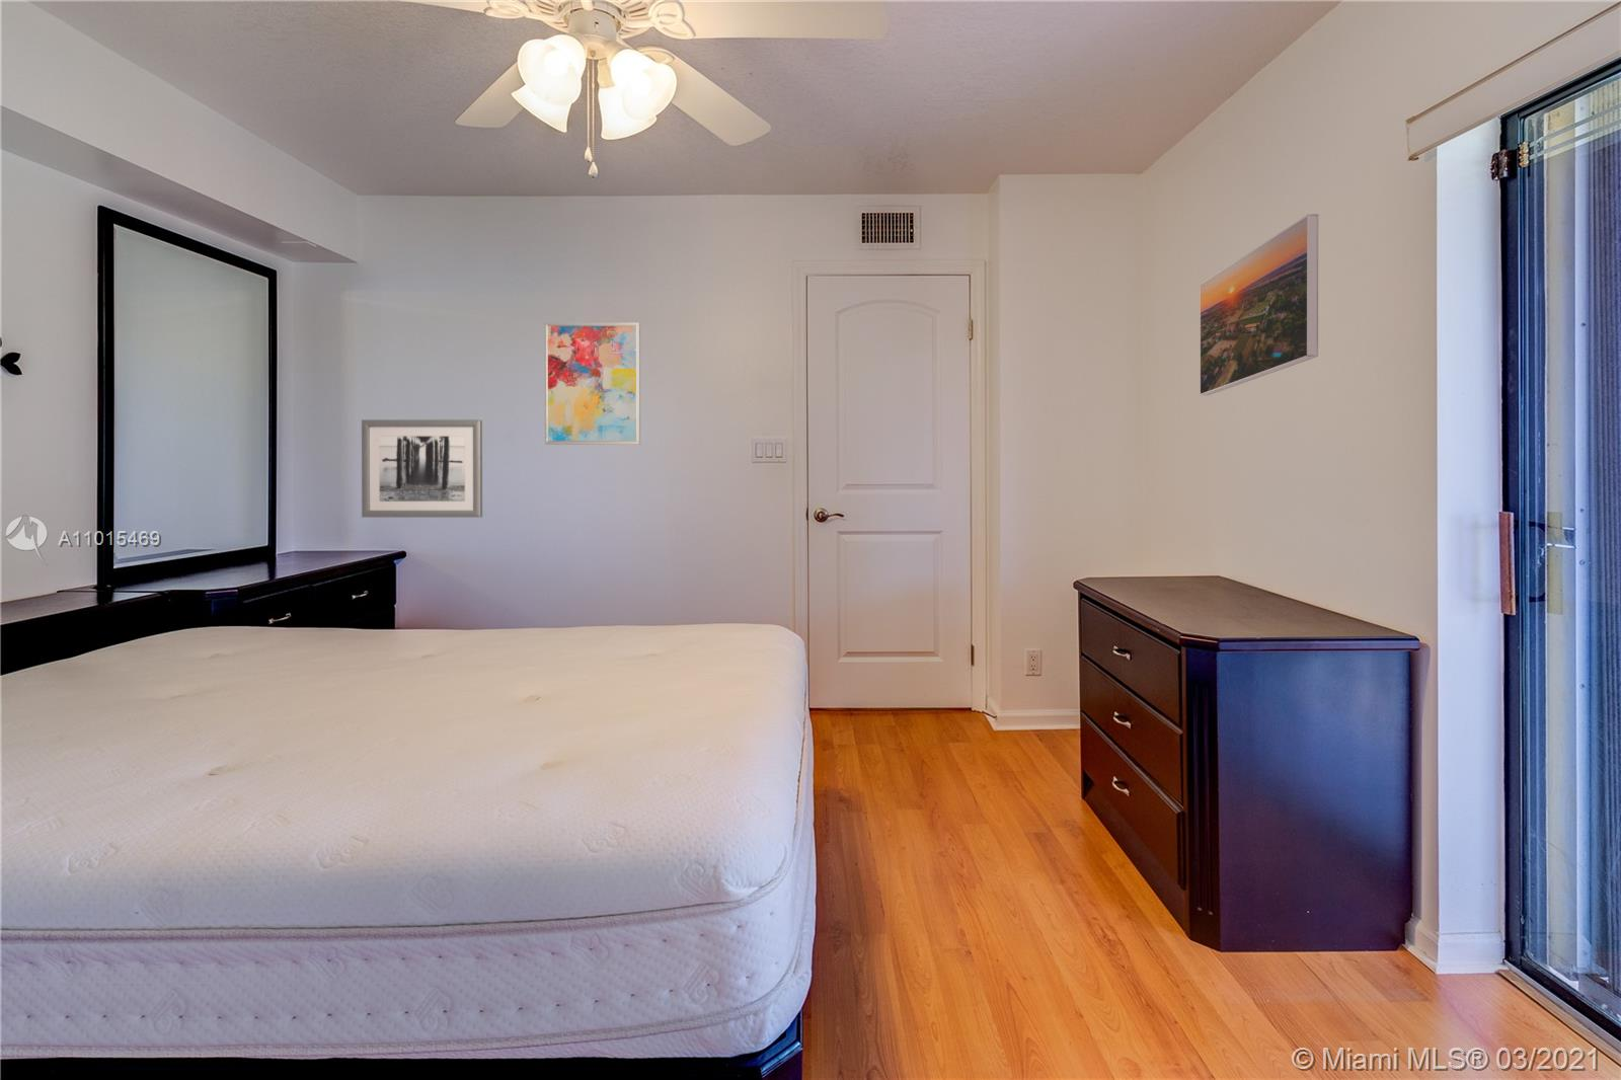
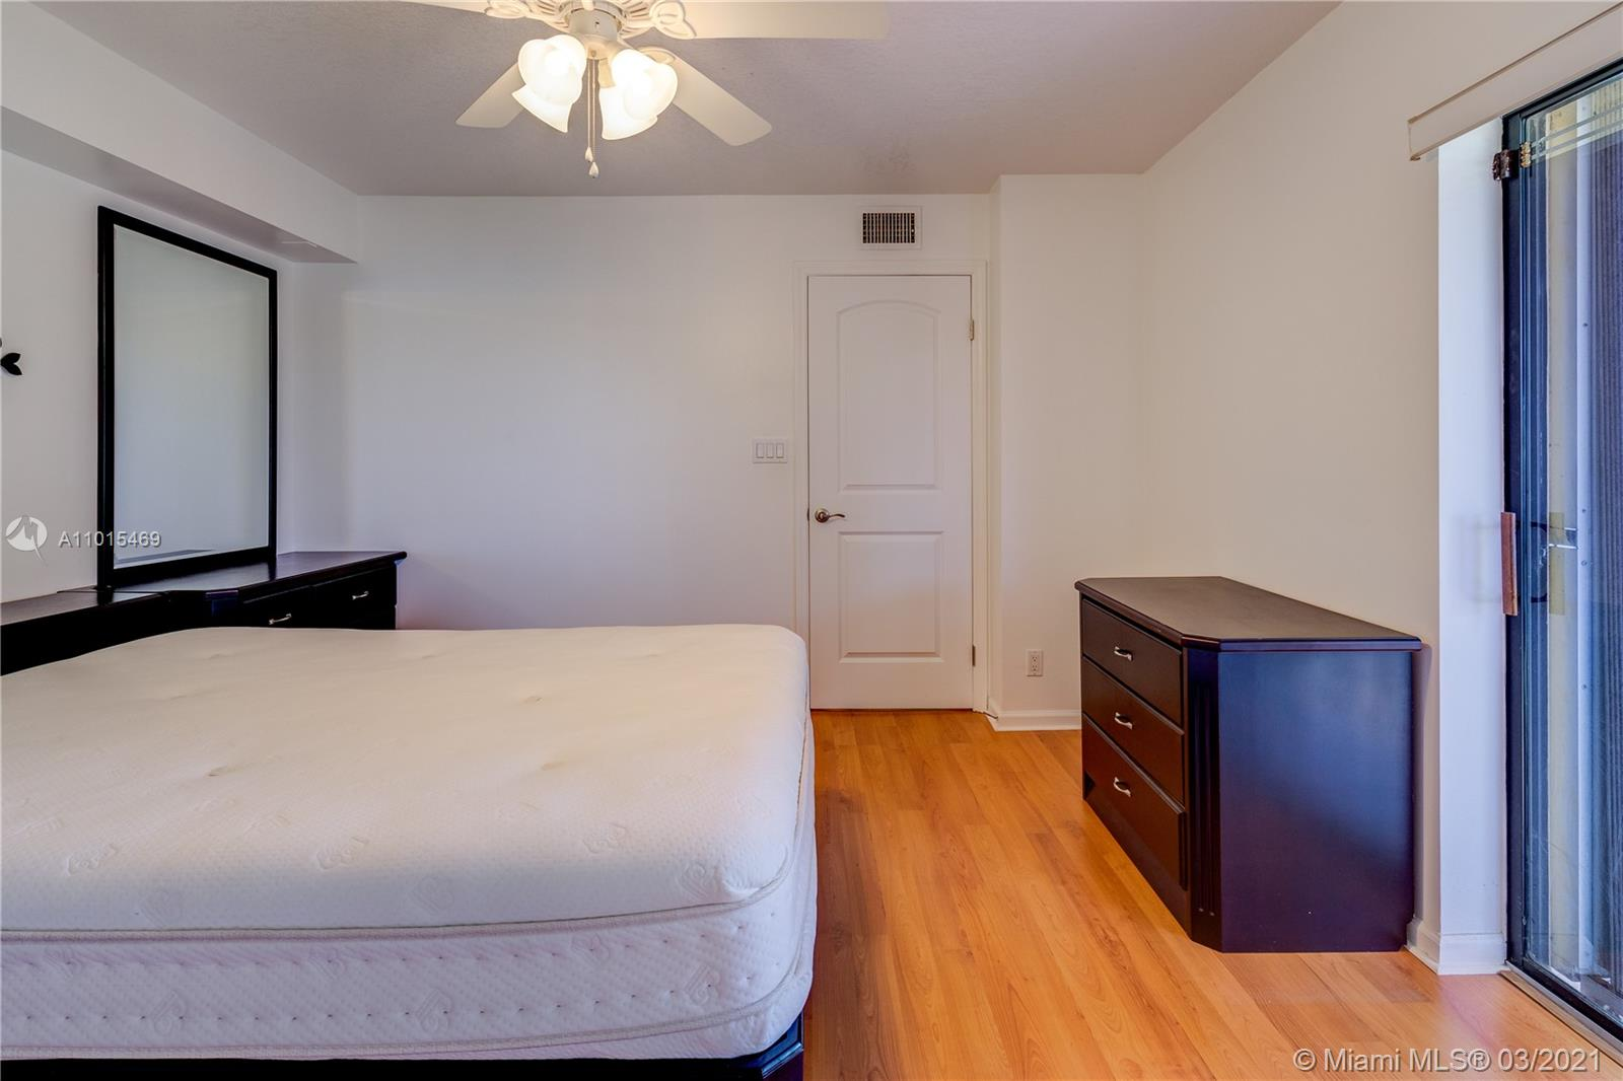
- wall art (593, 385)
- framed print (1251, 315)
- wall art (422, 468)
